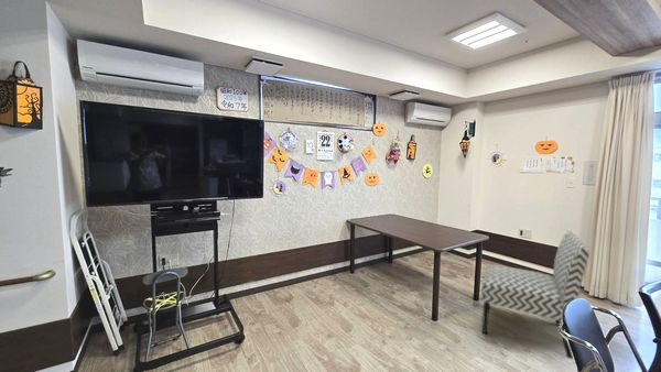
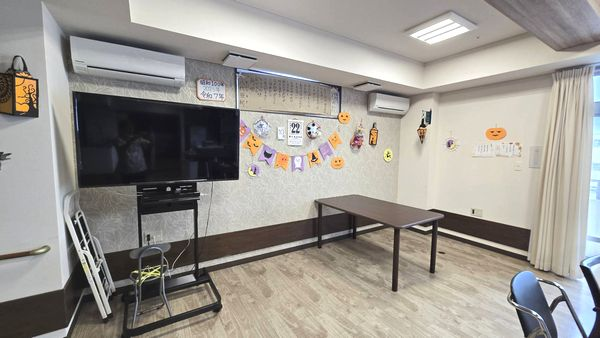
- chair (527, 281)
